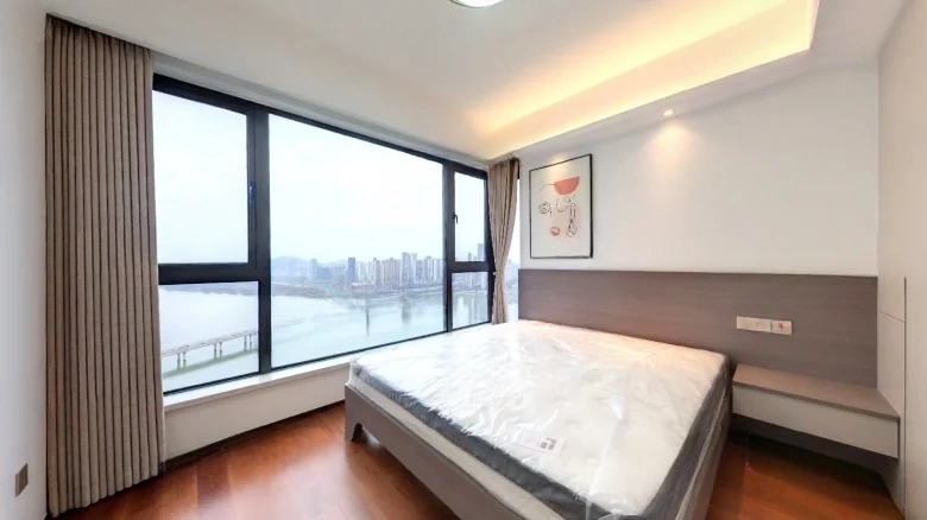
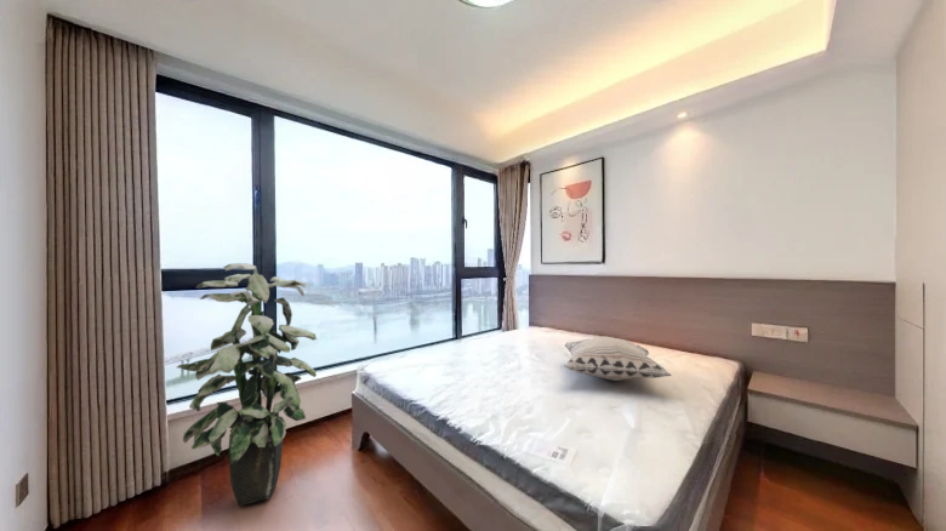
+ indoor plant (250, 377)
+ decorative pillow (609, 356)
